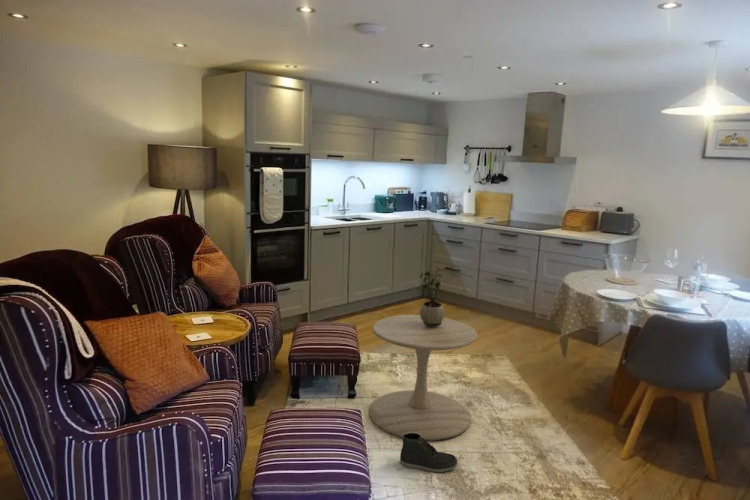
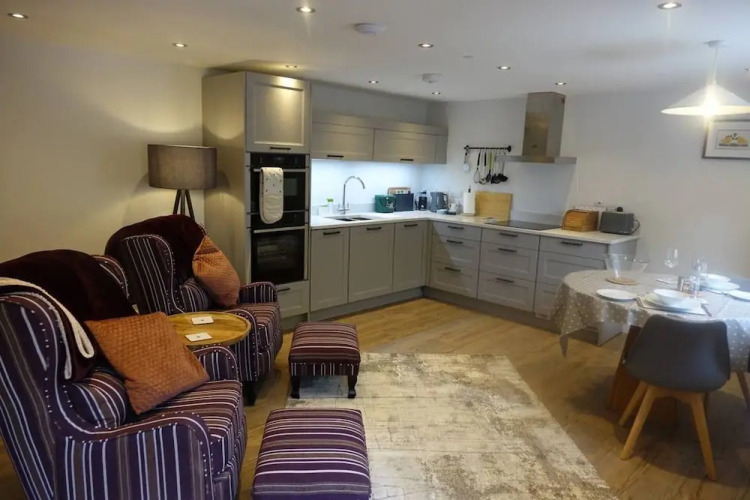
- sneaker (429, 451)
- side table (421, 372)
- potted plant (430, 294)
